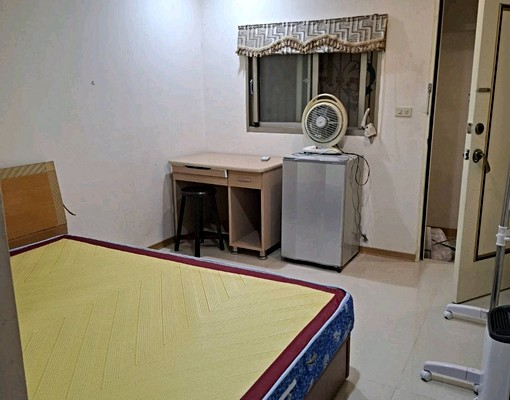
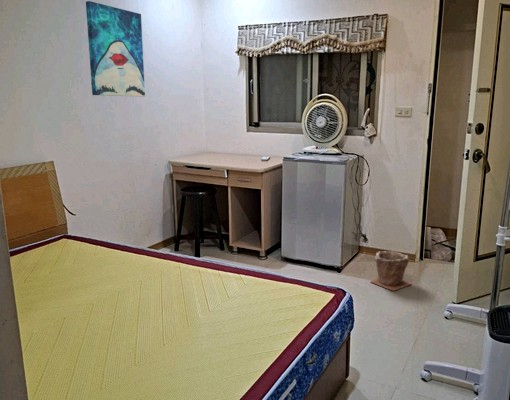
+ wall art (117, 52)
+ plant pot (391, 268)
